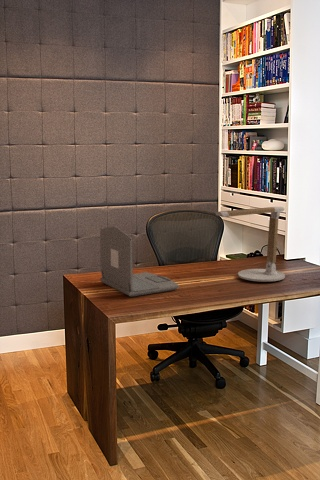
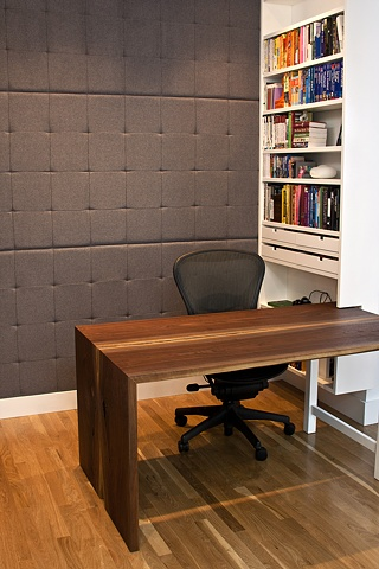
- desk lamp (267, 248)
- laptop (131, 255)
